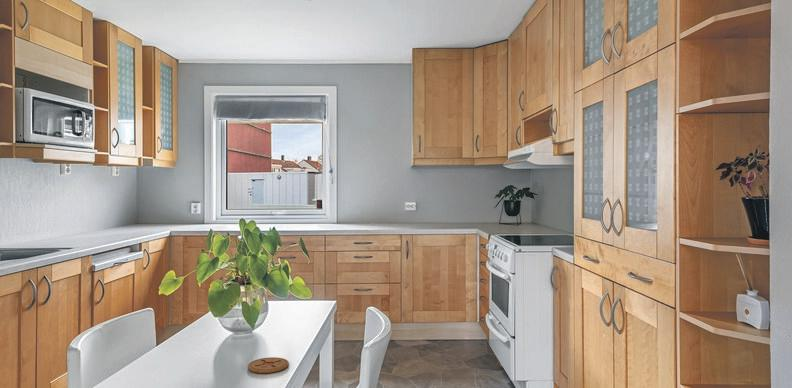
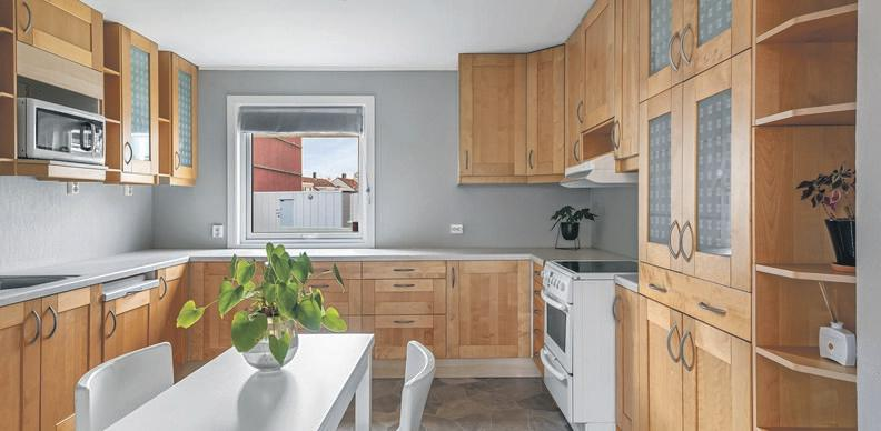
- coaster (268, 364)
